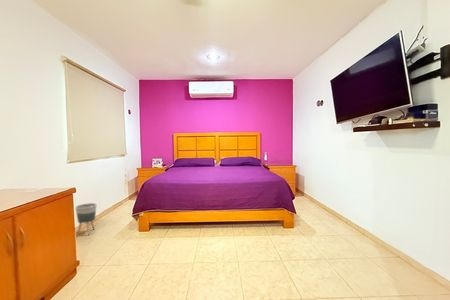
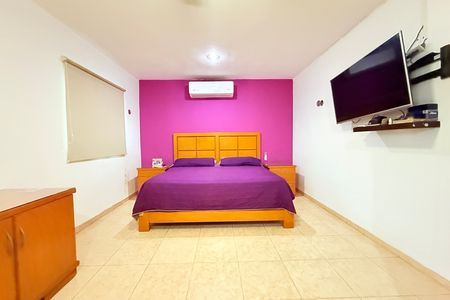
- planter (86, 219)
